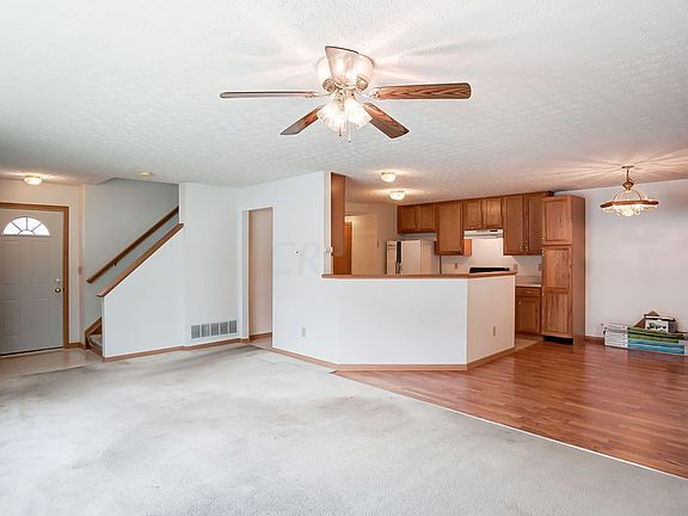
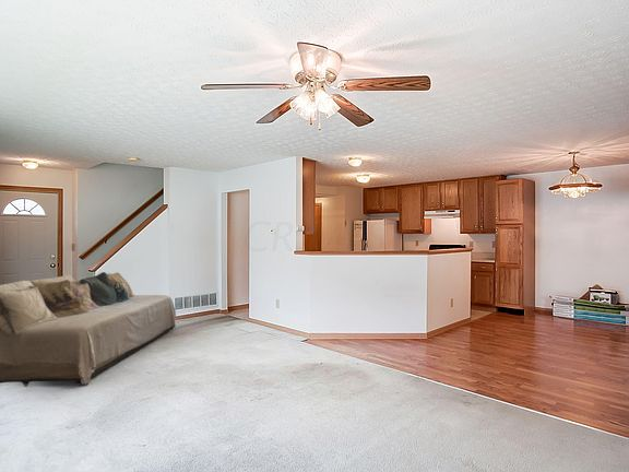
+ sofa (102, 312)
